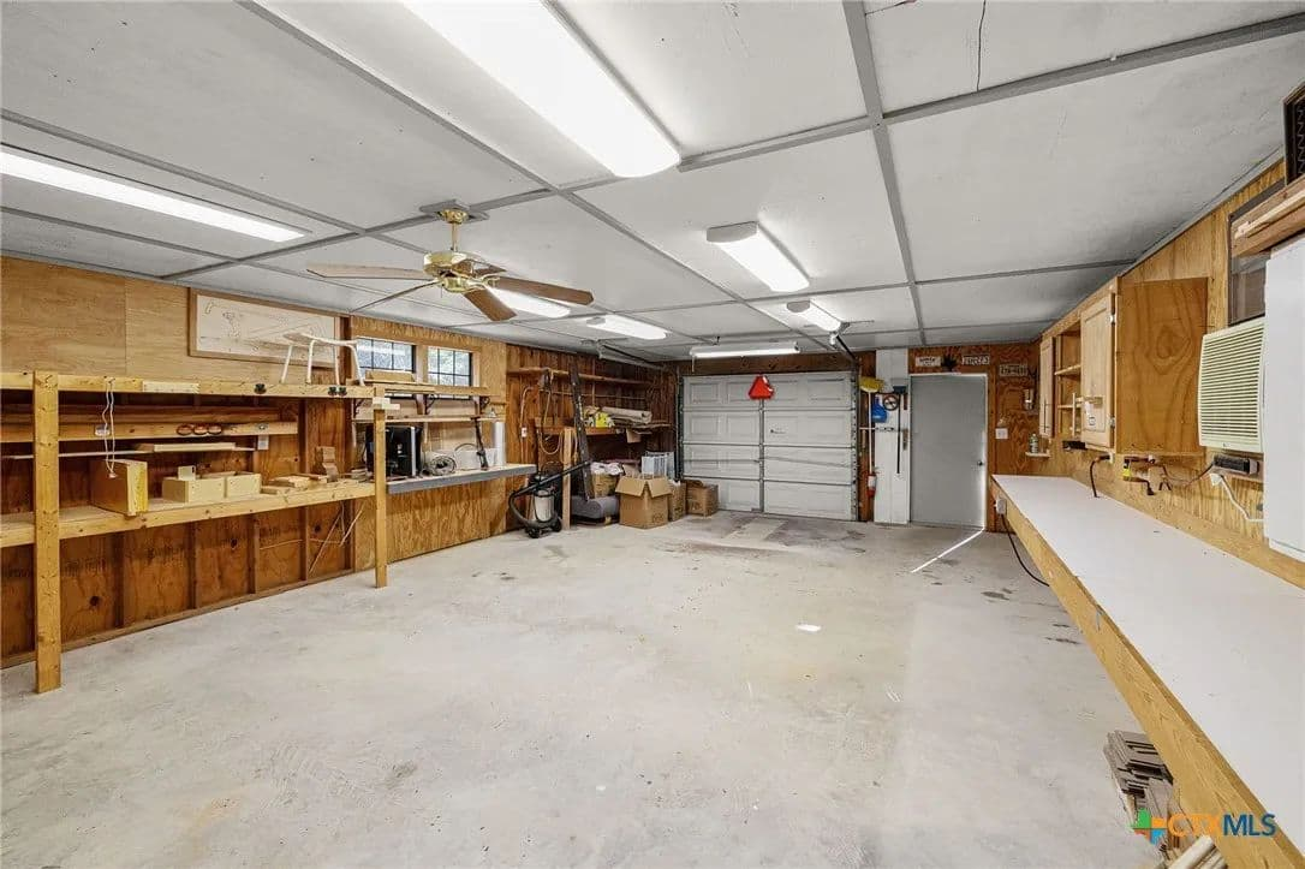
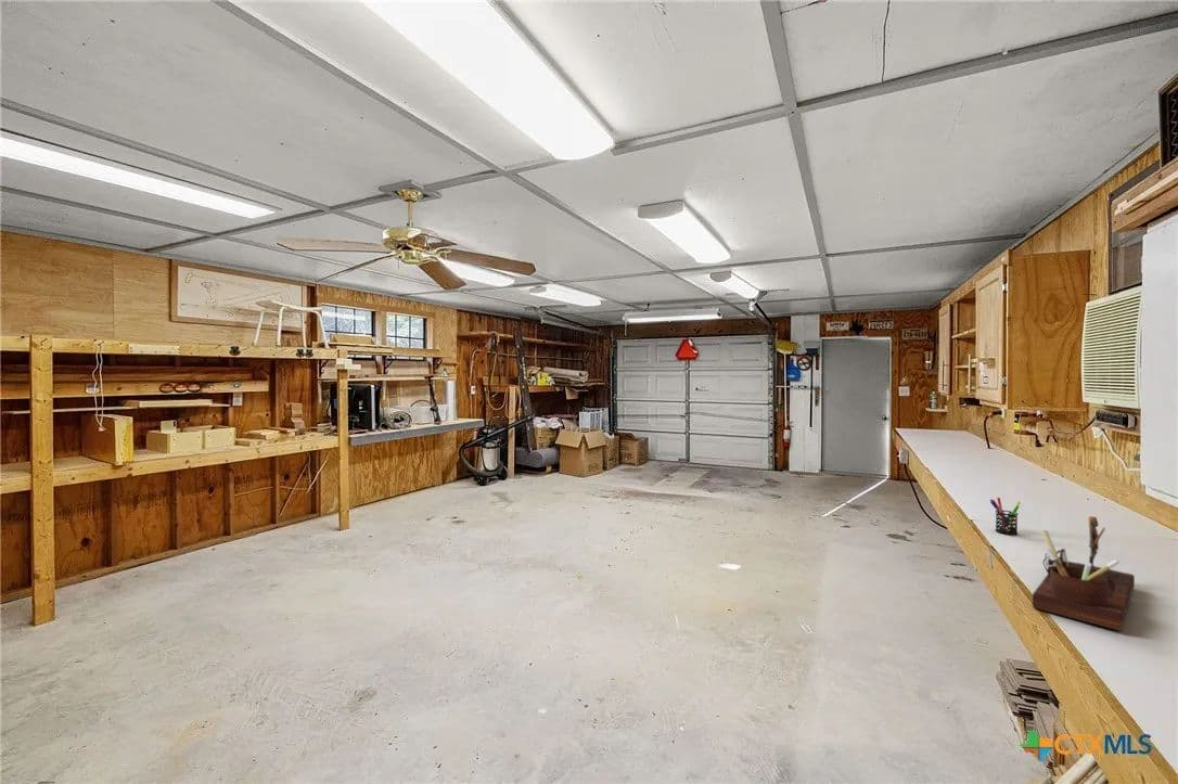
+ pen holder (1008, 515)
+ desk organizer (1084, 564)
